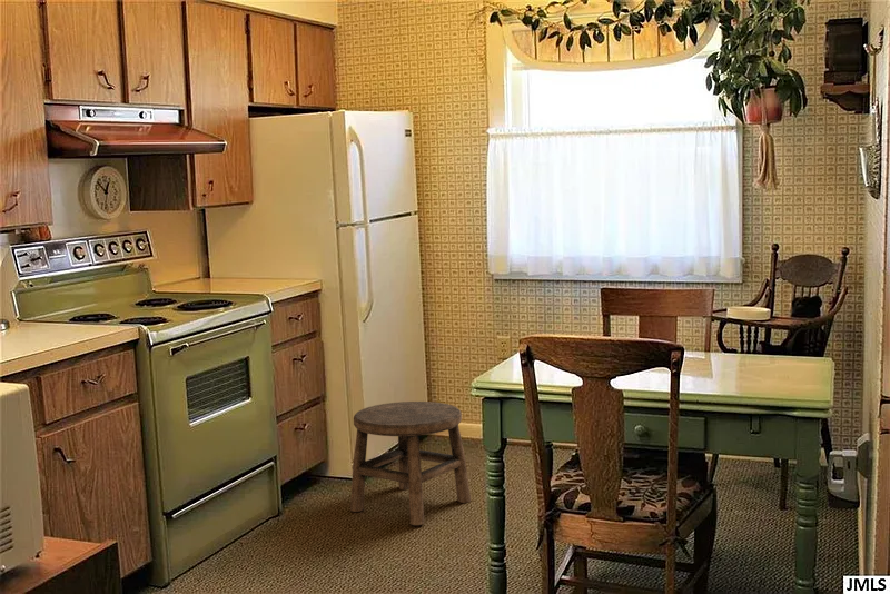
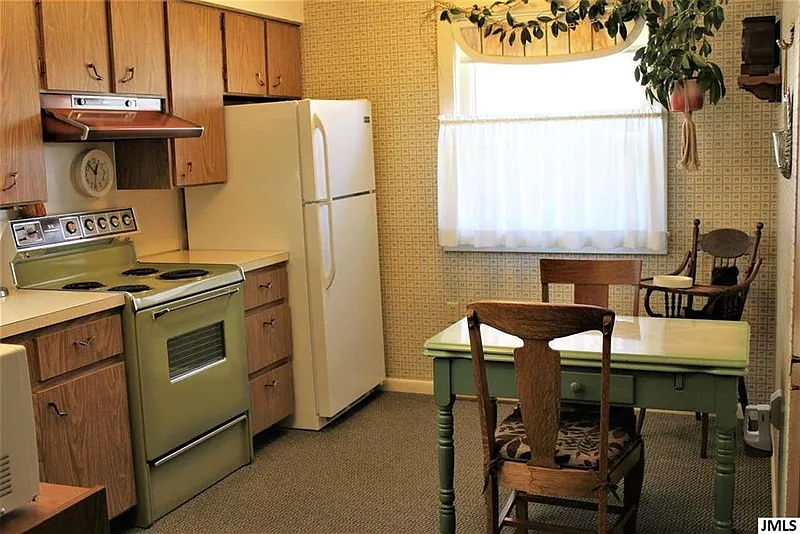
- stool (408, 458)
